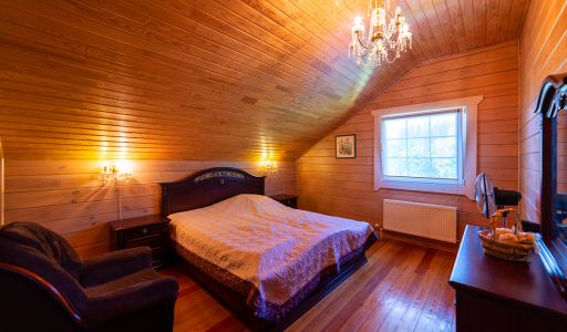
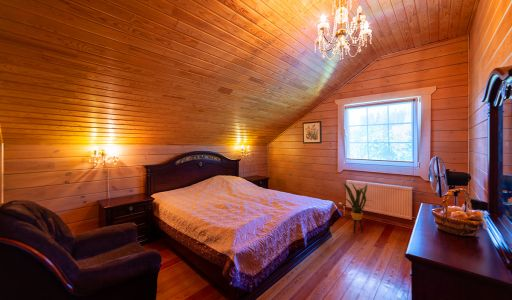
+ house plant (353, 206)
